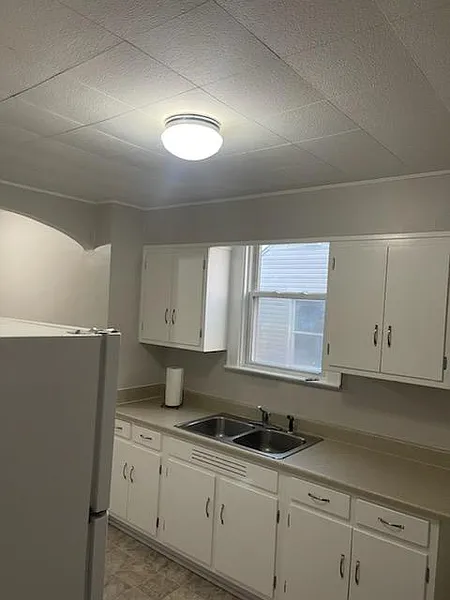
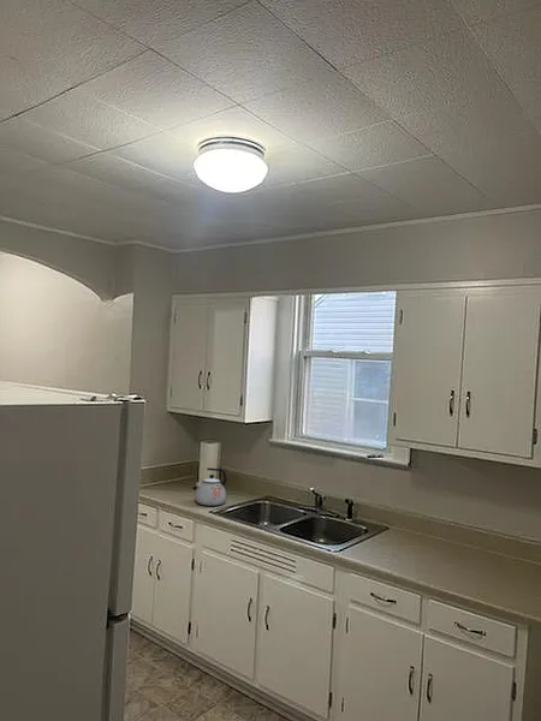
+ kettle (210, 485)
